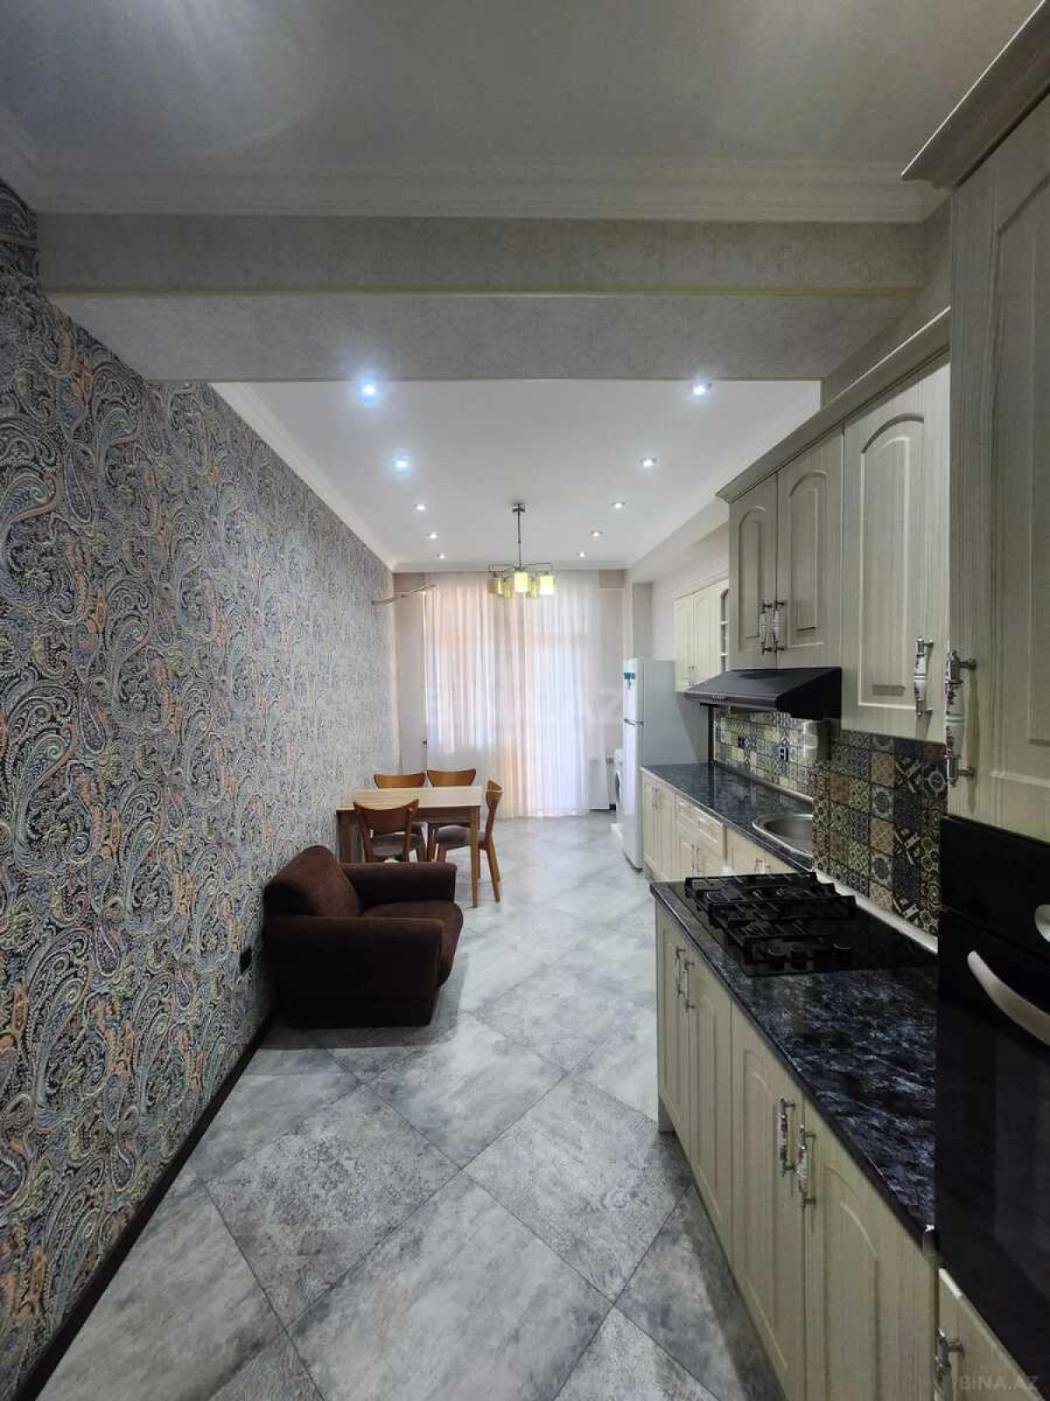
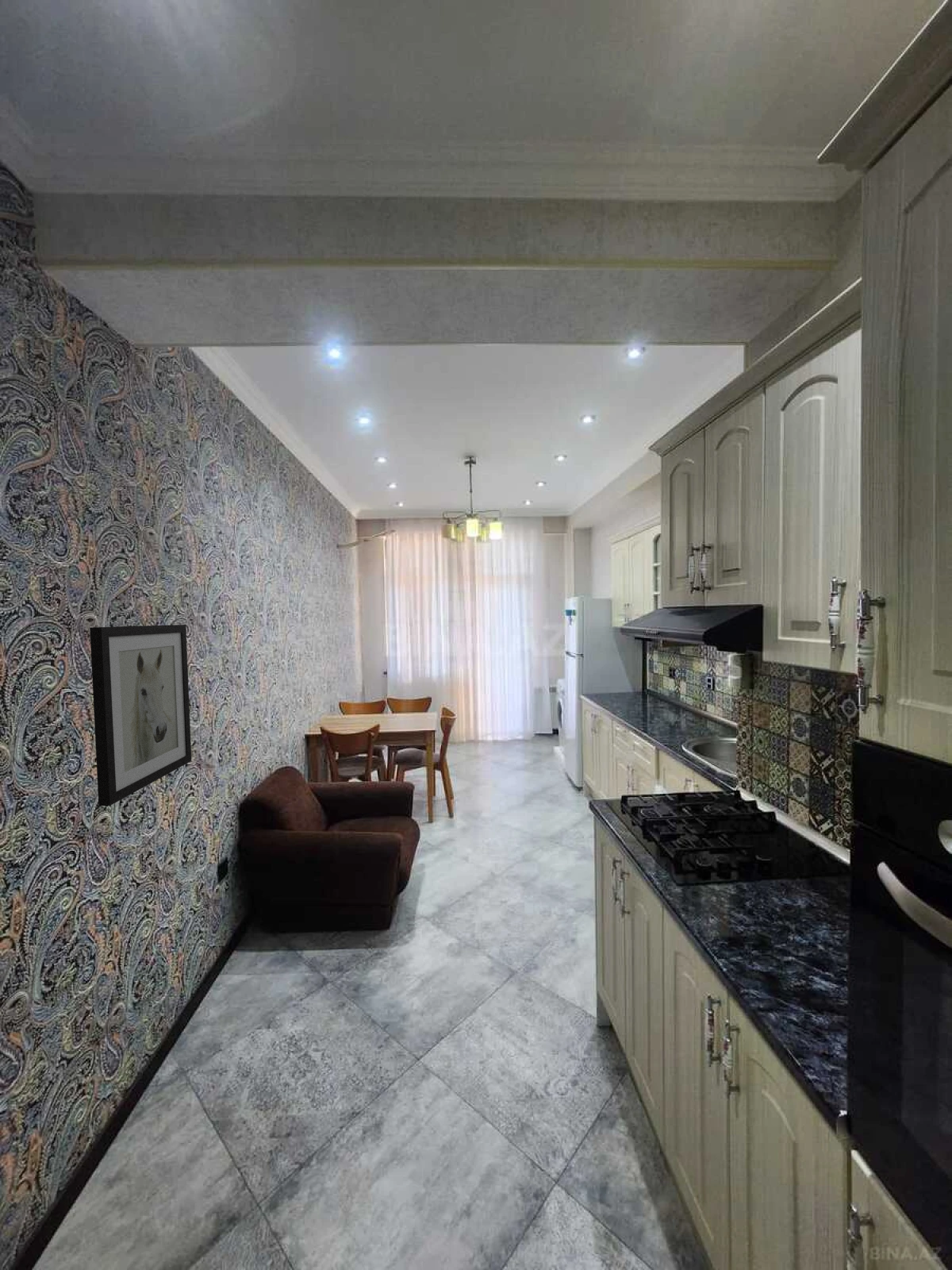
+ wall art (148, 703)
